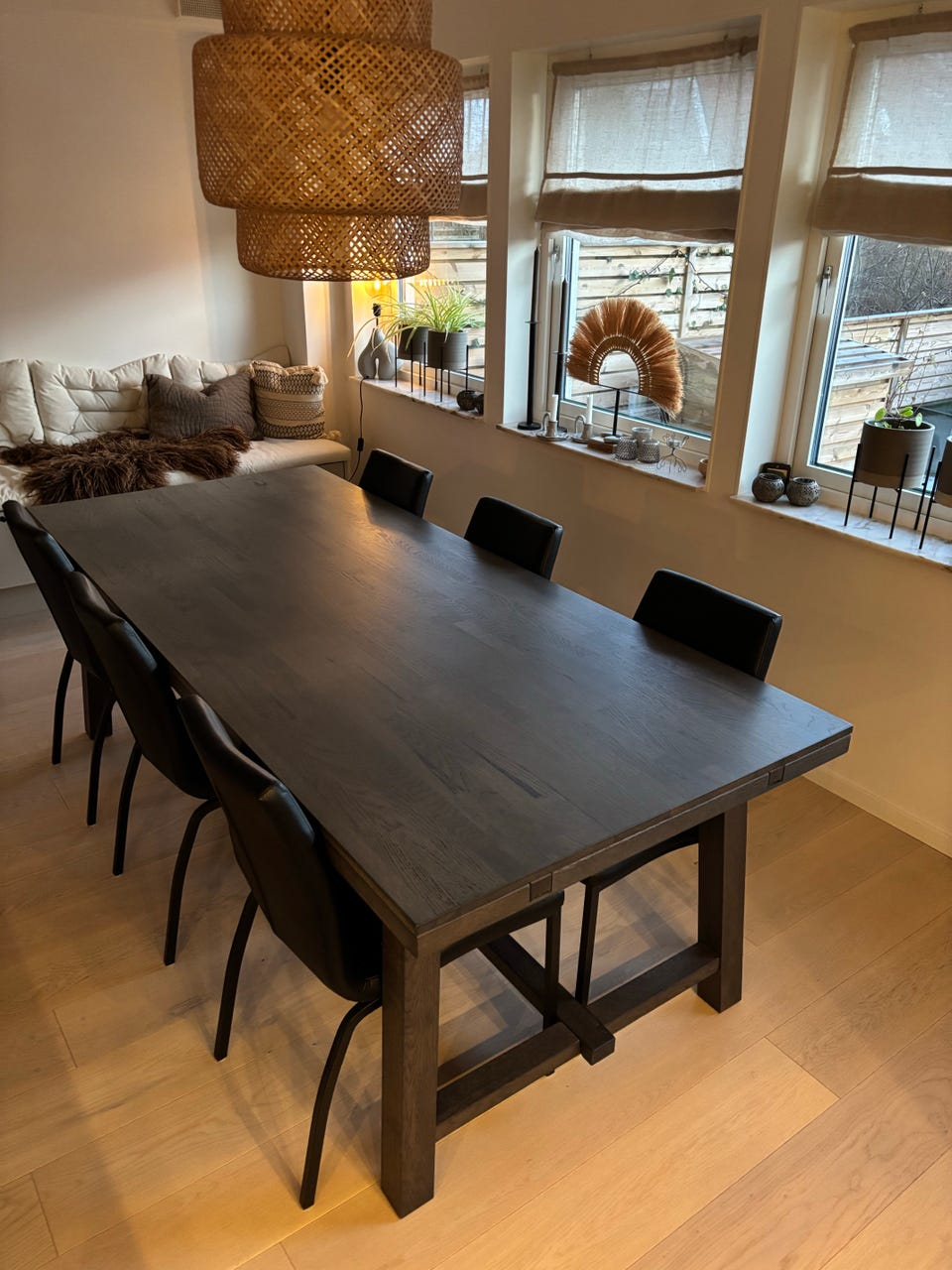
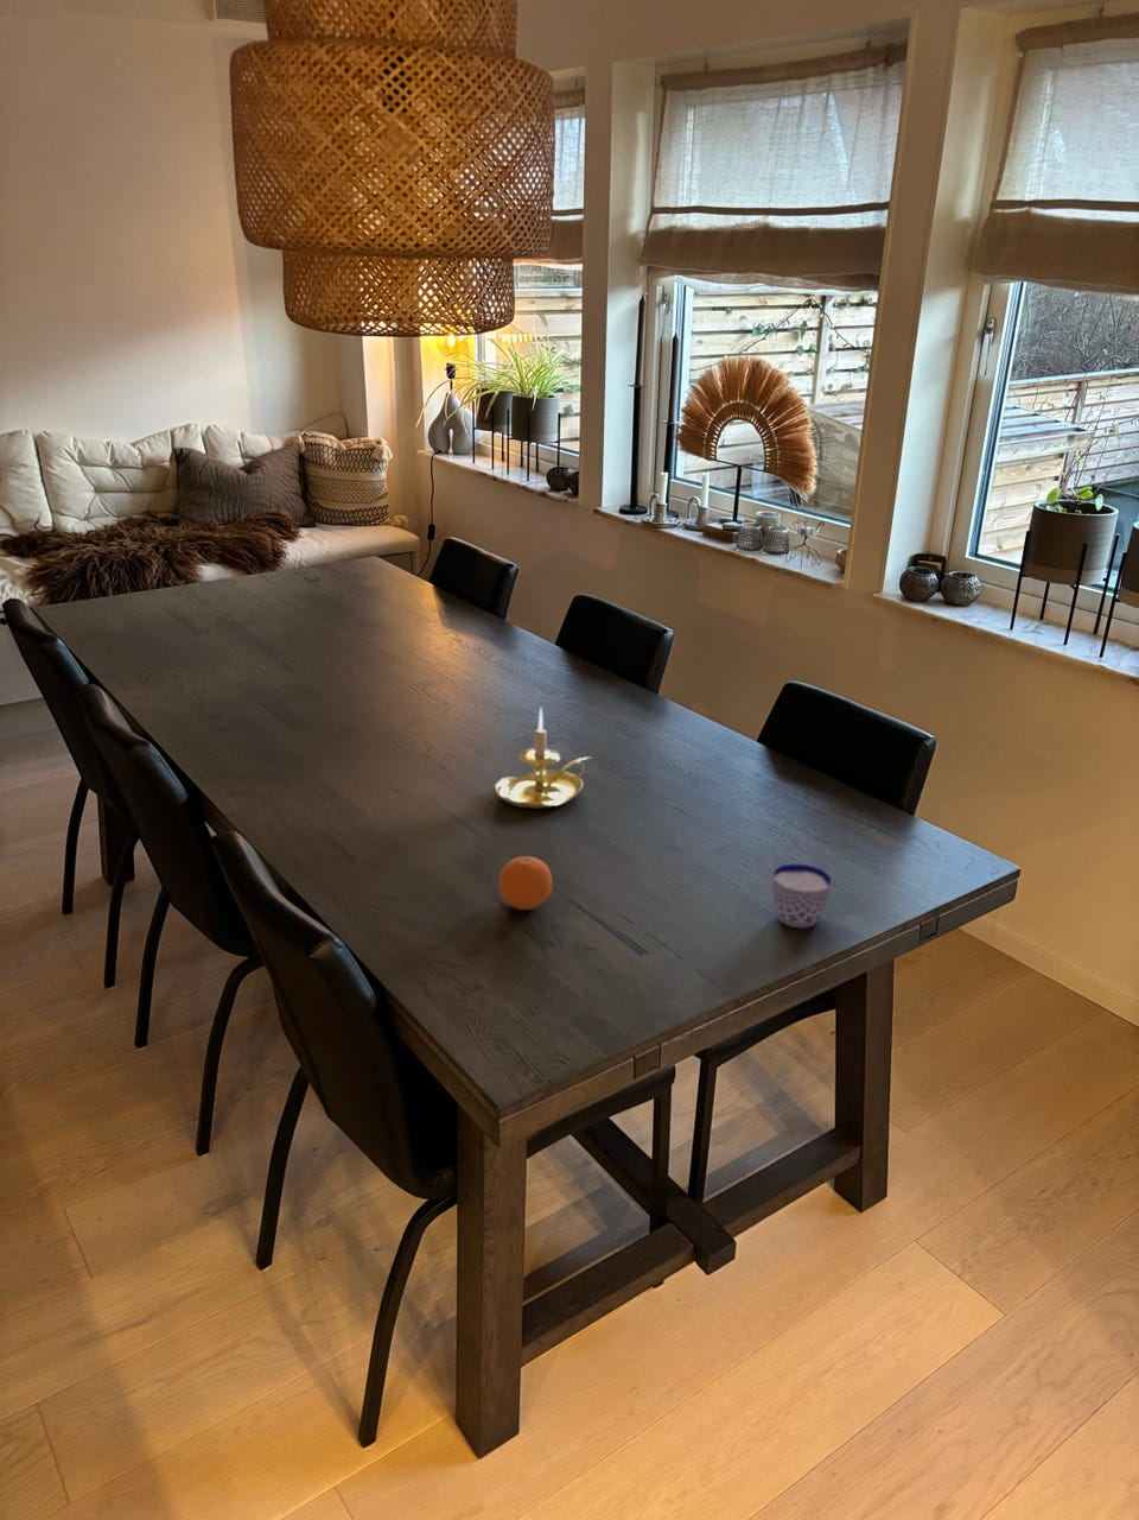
+ fruit (524, 883)
+ candle holder (546, 750)
+ cup (804, 894)
